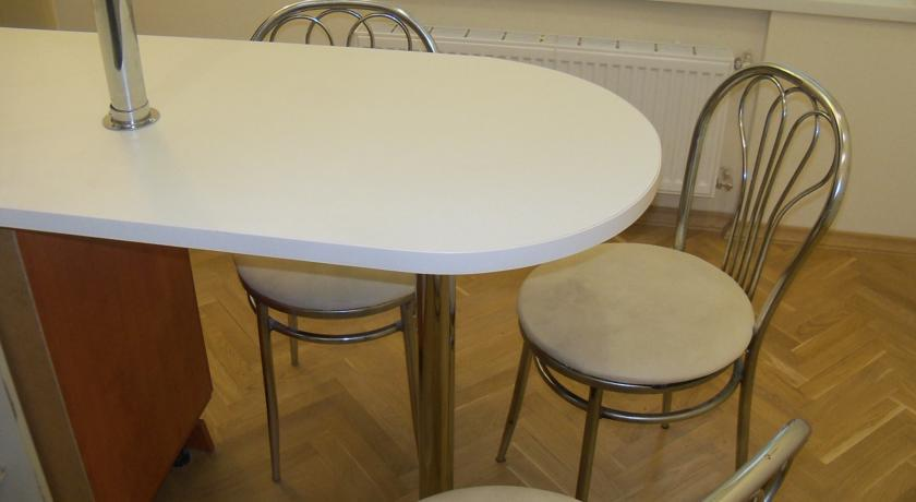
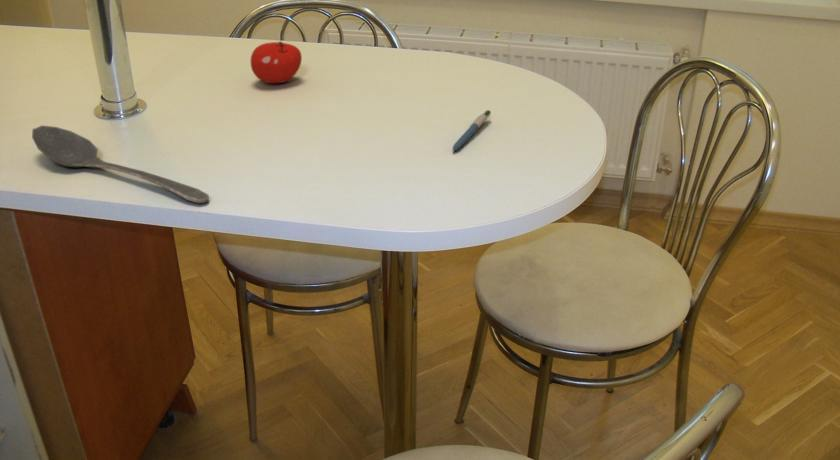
+ pen (470, 129)
+ fruit (276, 61)
+ stirrer (116, 164)
